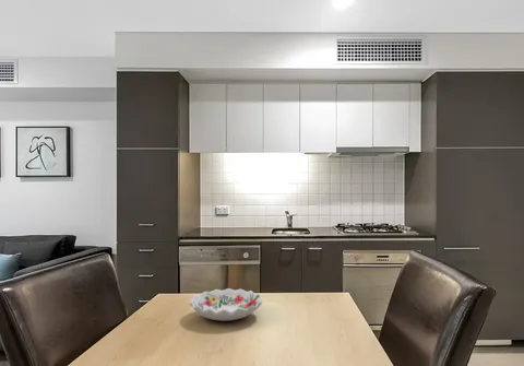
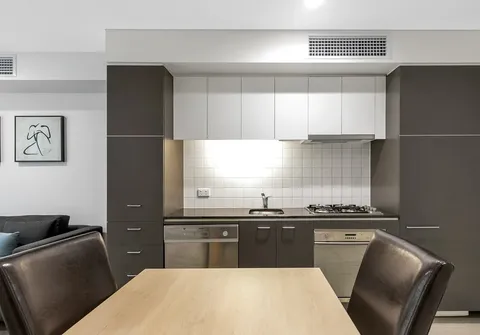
- decorative bowl (226, 306)
